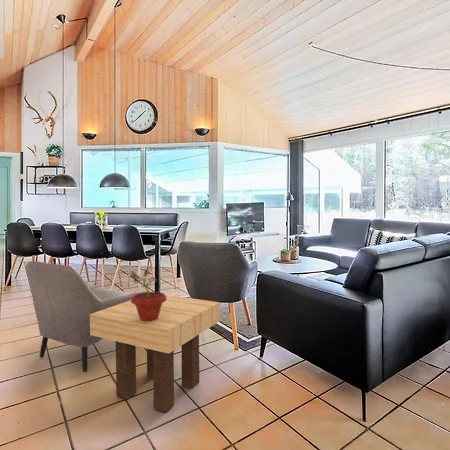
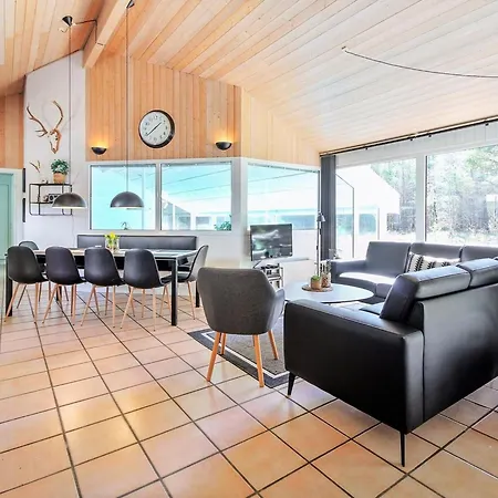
- side table (159, 348)
- potted plant (147, 291)
- armchair (86, 304)
